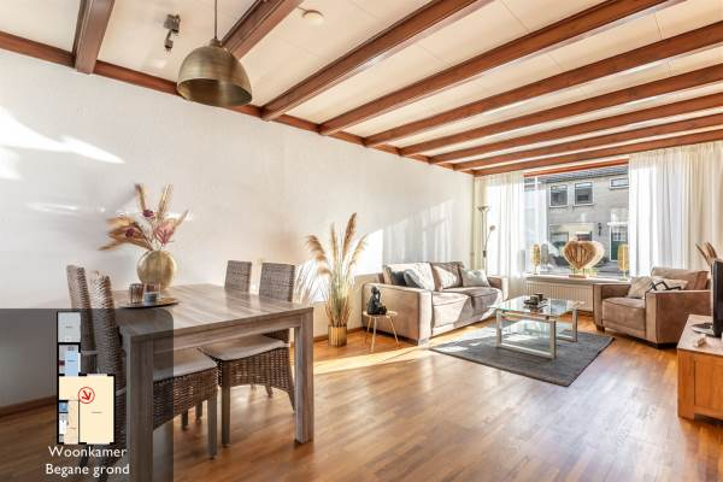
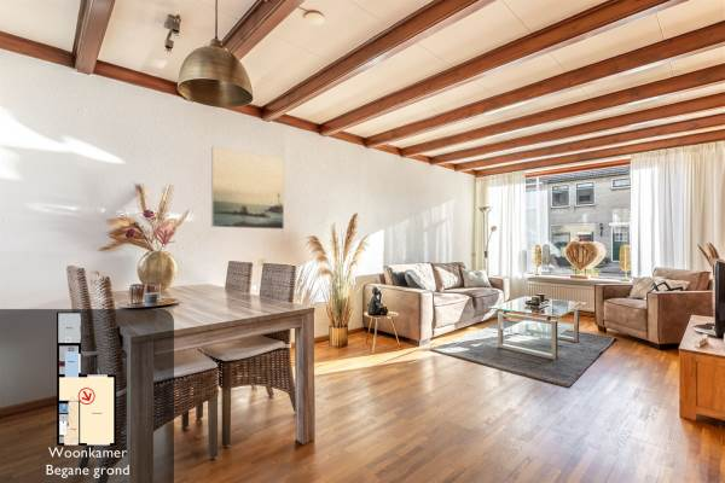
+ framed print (249, 190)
